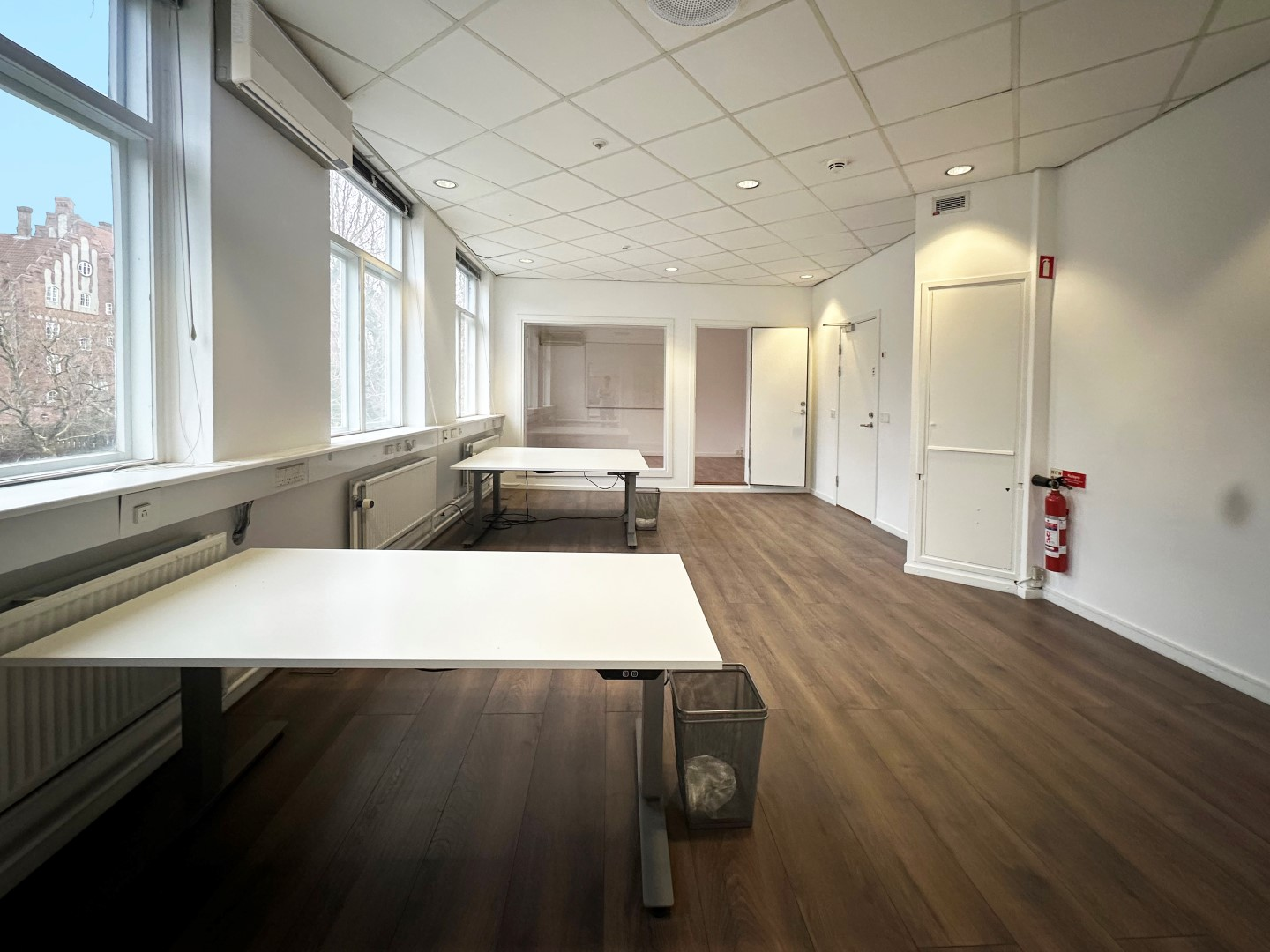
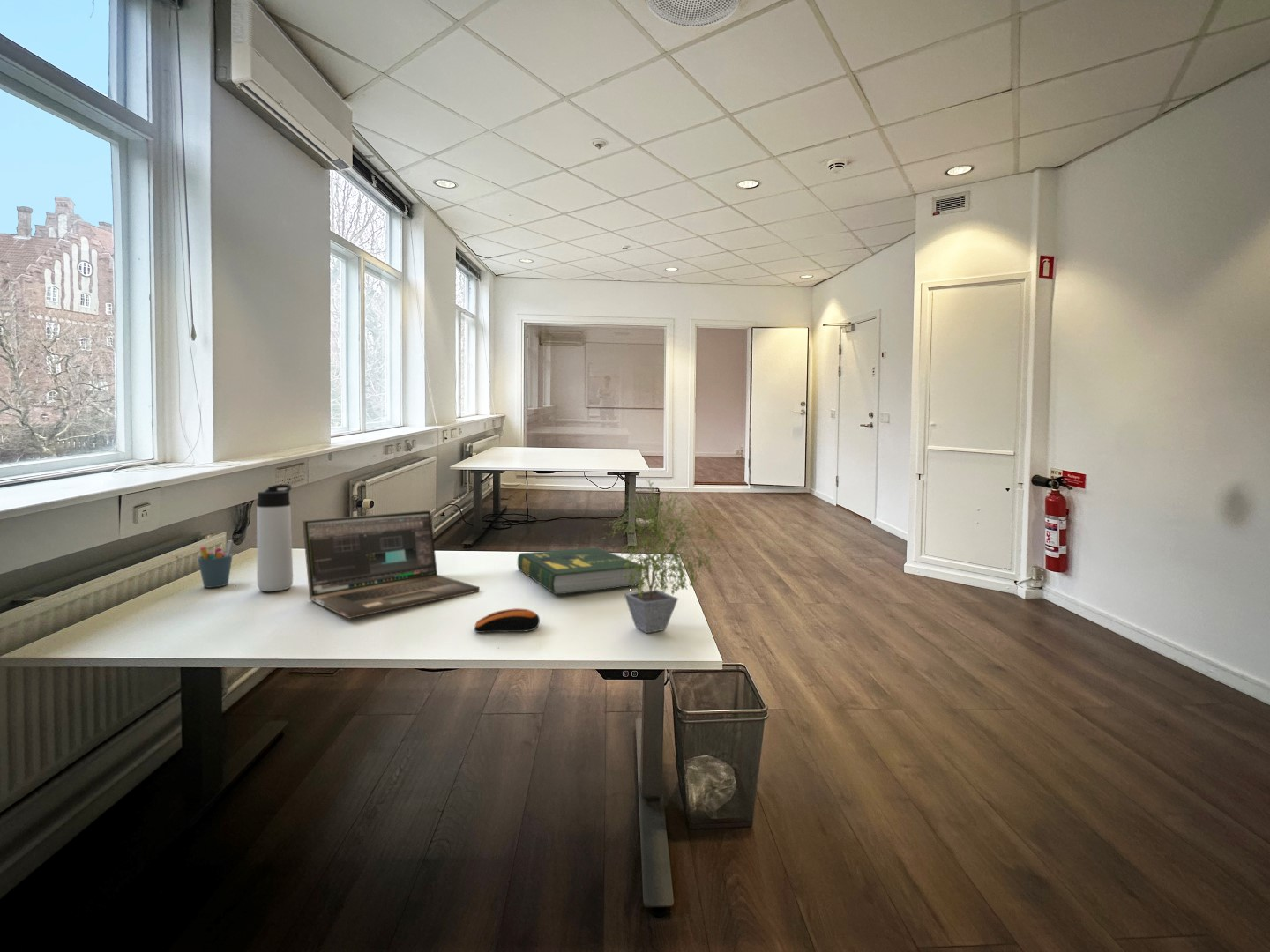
+ book (577, 568)
+ pen holder (214, 562)
+ thermos bottle (277, 536)
+ potted plant (662, 554)
+ laptop (393, 556)
+ computer mouse (507, 619)
